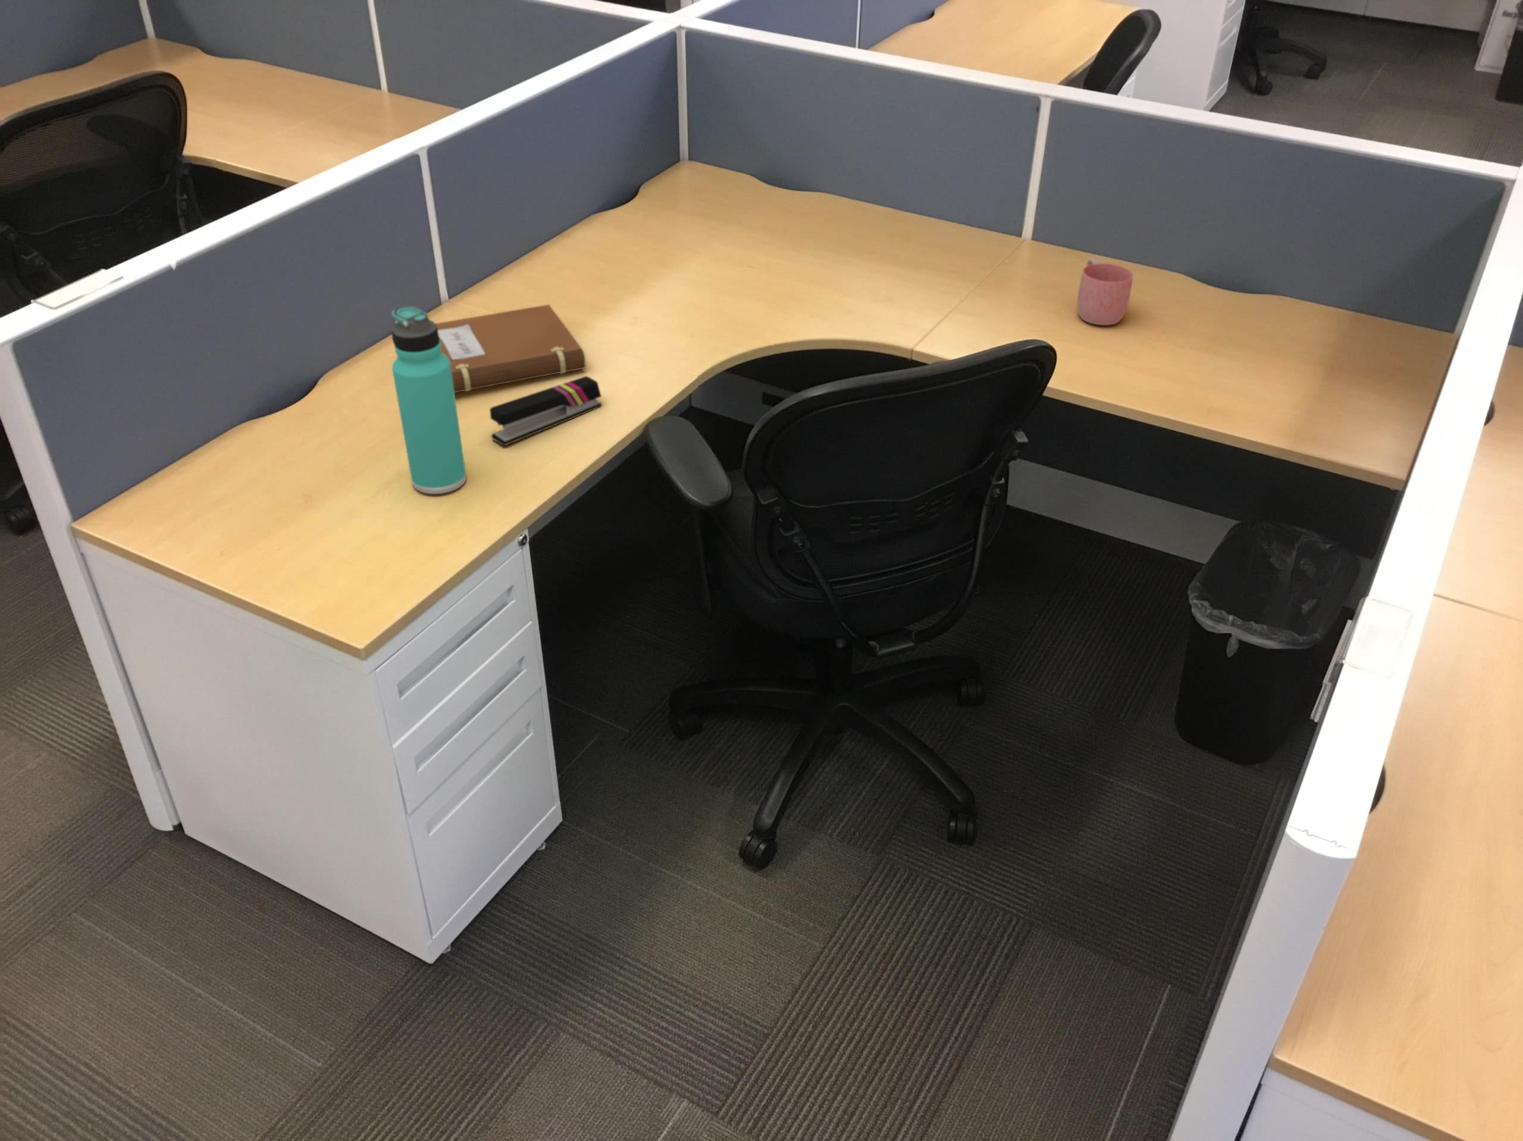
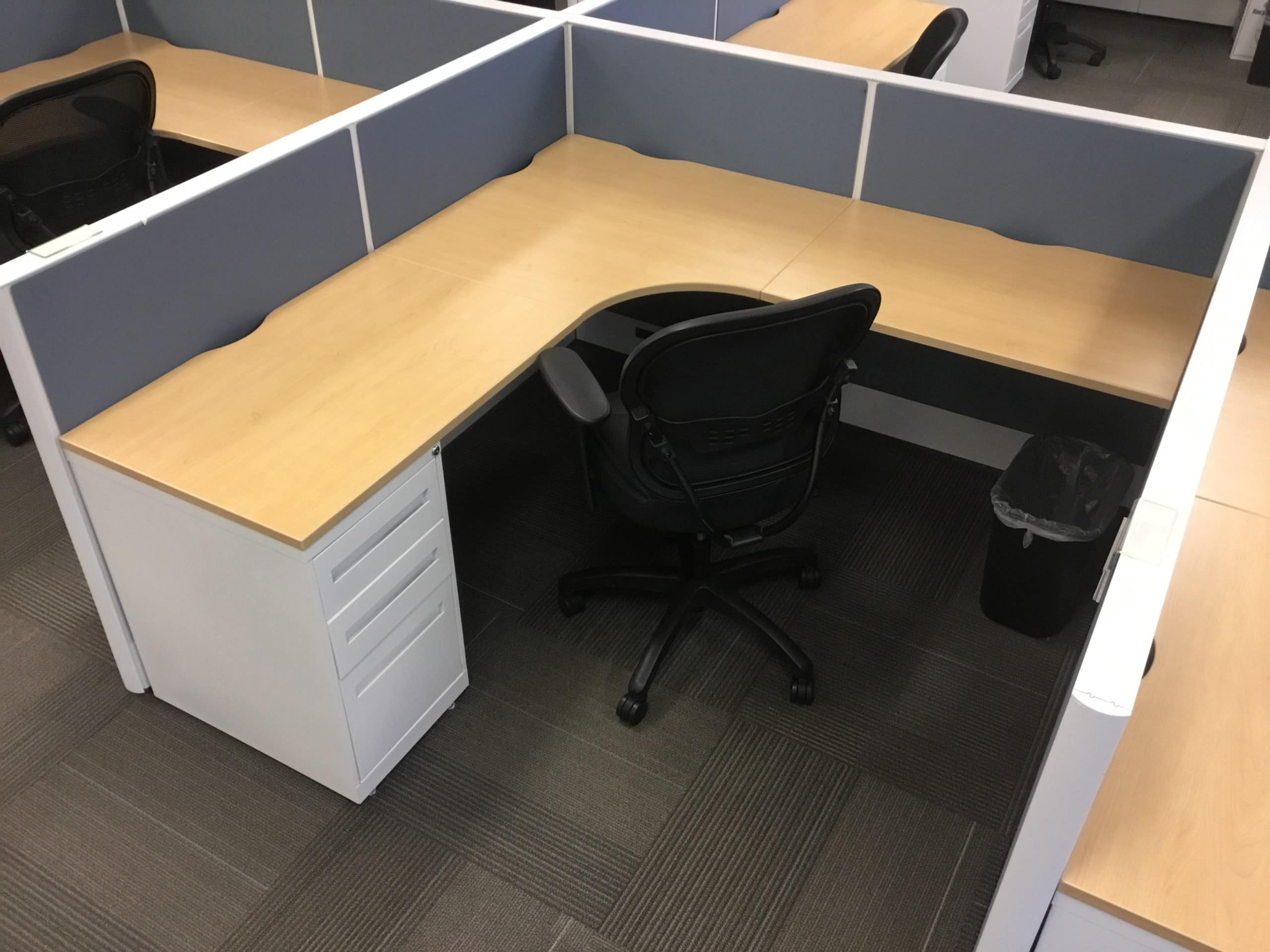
- notebook (494, 350)
- mug (1100, 290)
- thermos bottle (427, 400)
- stapler (547, 406)
